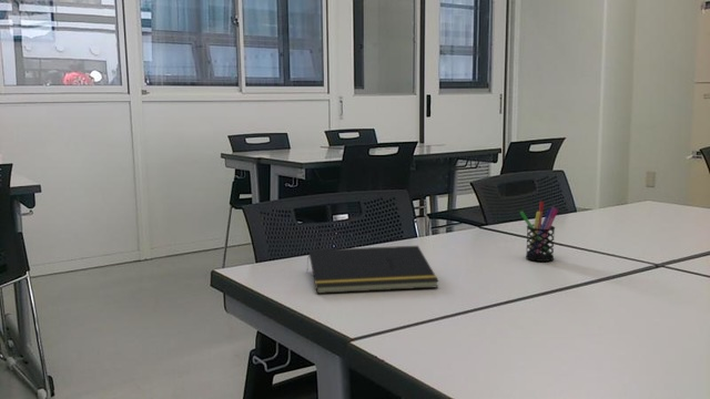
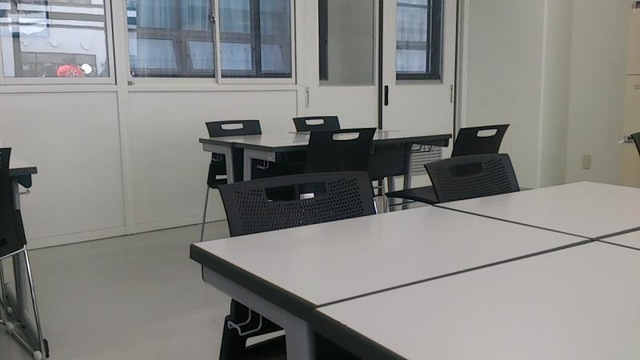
- pen holder (537, 229)
- notepad (371, 267)
